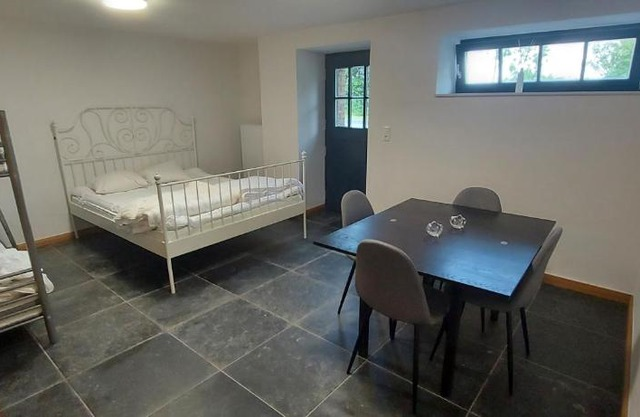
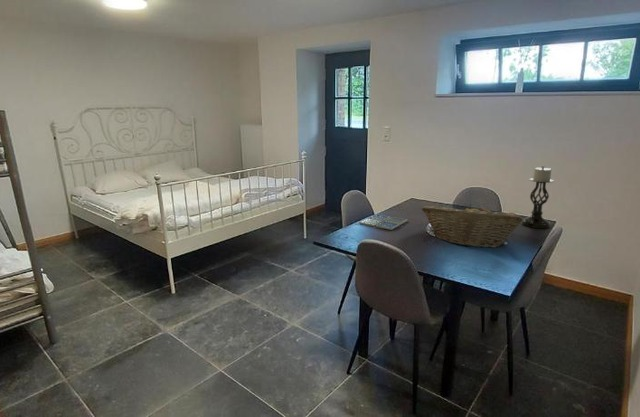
+ fruit basket (469, 220)
+ drink coaster (383, 221)
+ candle holder (539, 195)
